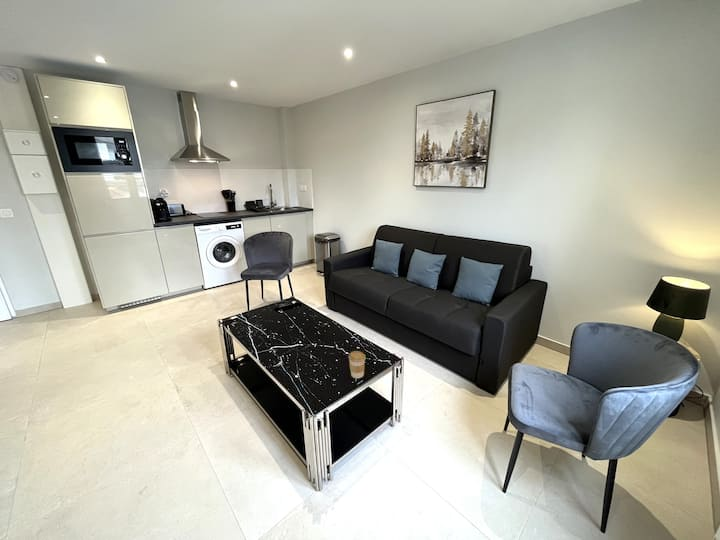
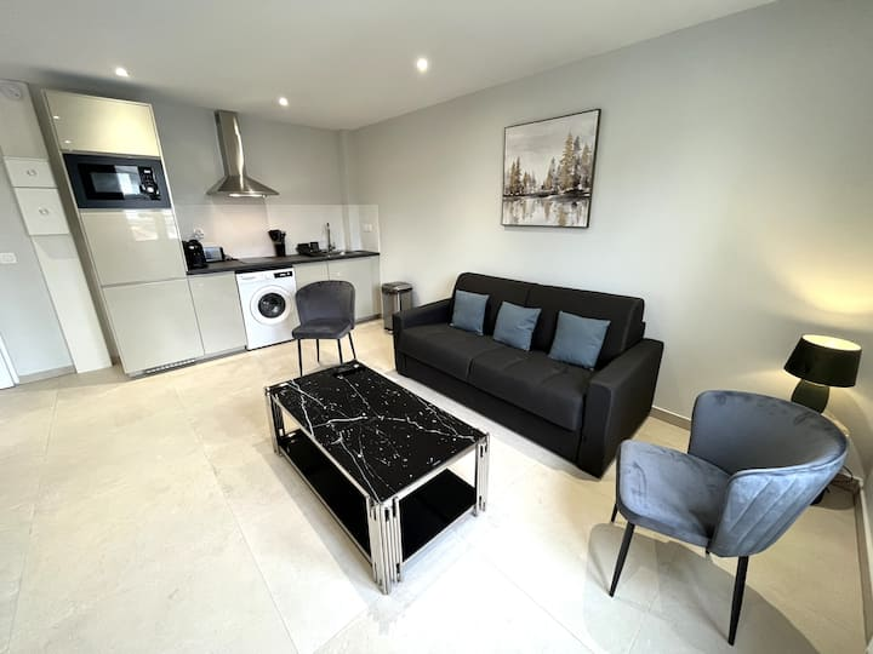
- coffee cup (357, 364)
